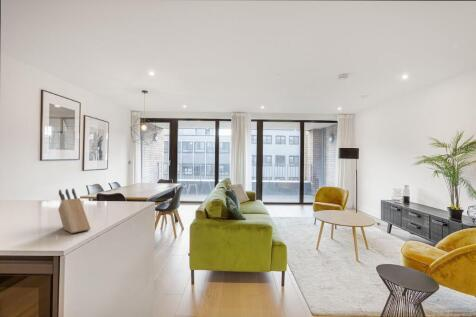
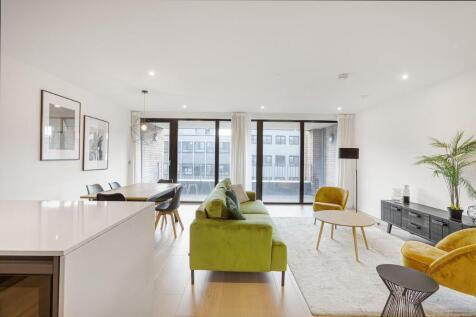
- knife block (72, 208)
